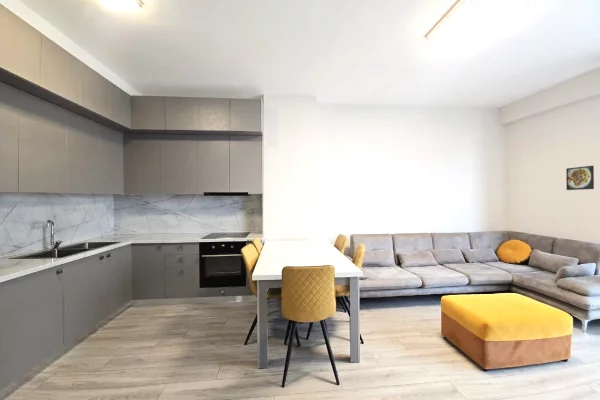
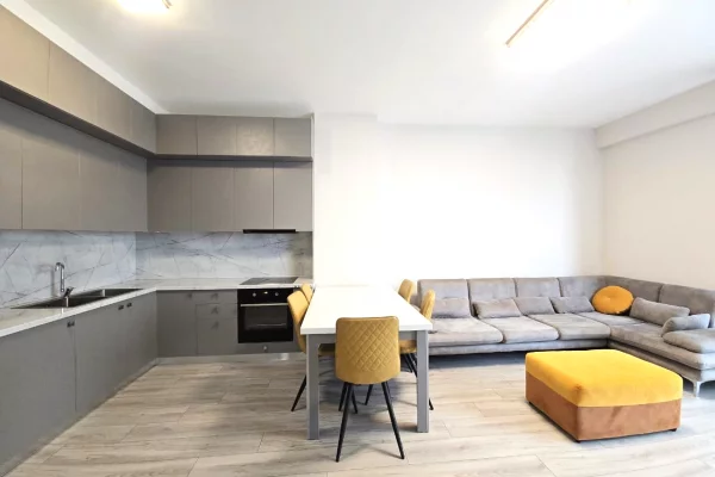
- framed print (579, 178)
